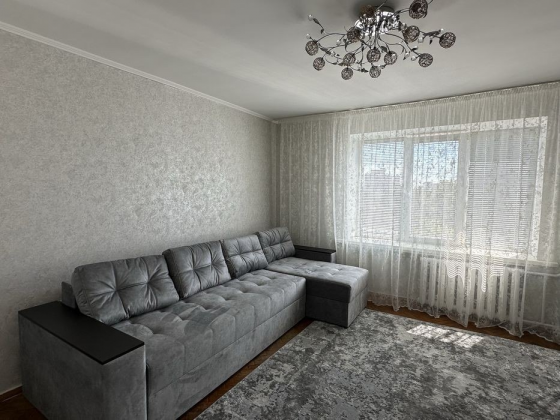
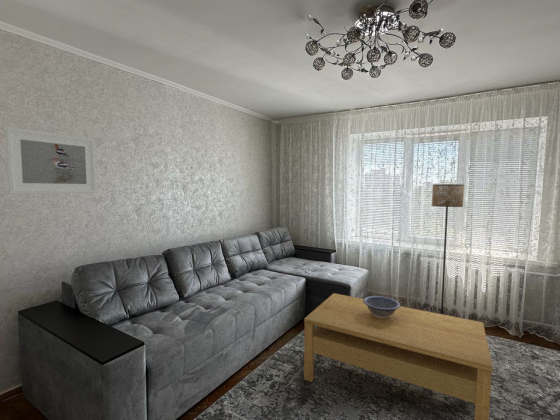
+ decorative bowl (381, 308)
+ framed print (55, 163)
+ floor lamp (444, 254)
+ coffee table (391, 351)
